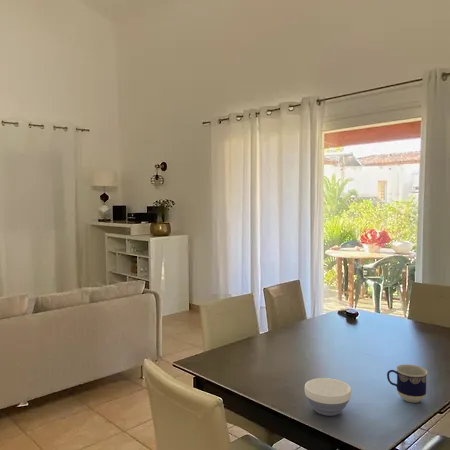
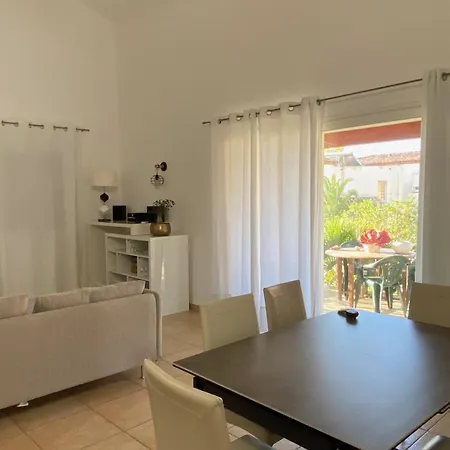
- bowl (327, 398)
- cup (406, 383)
